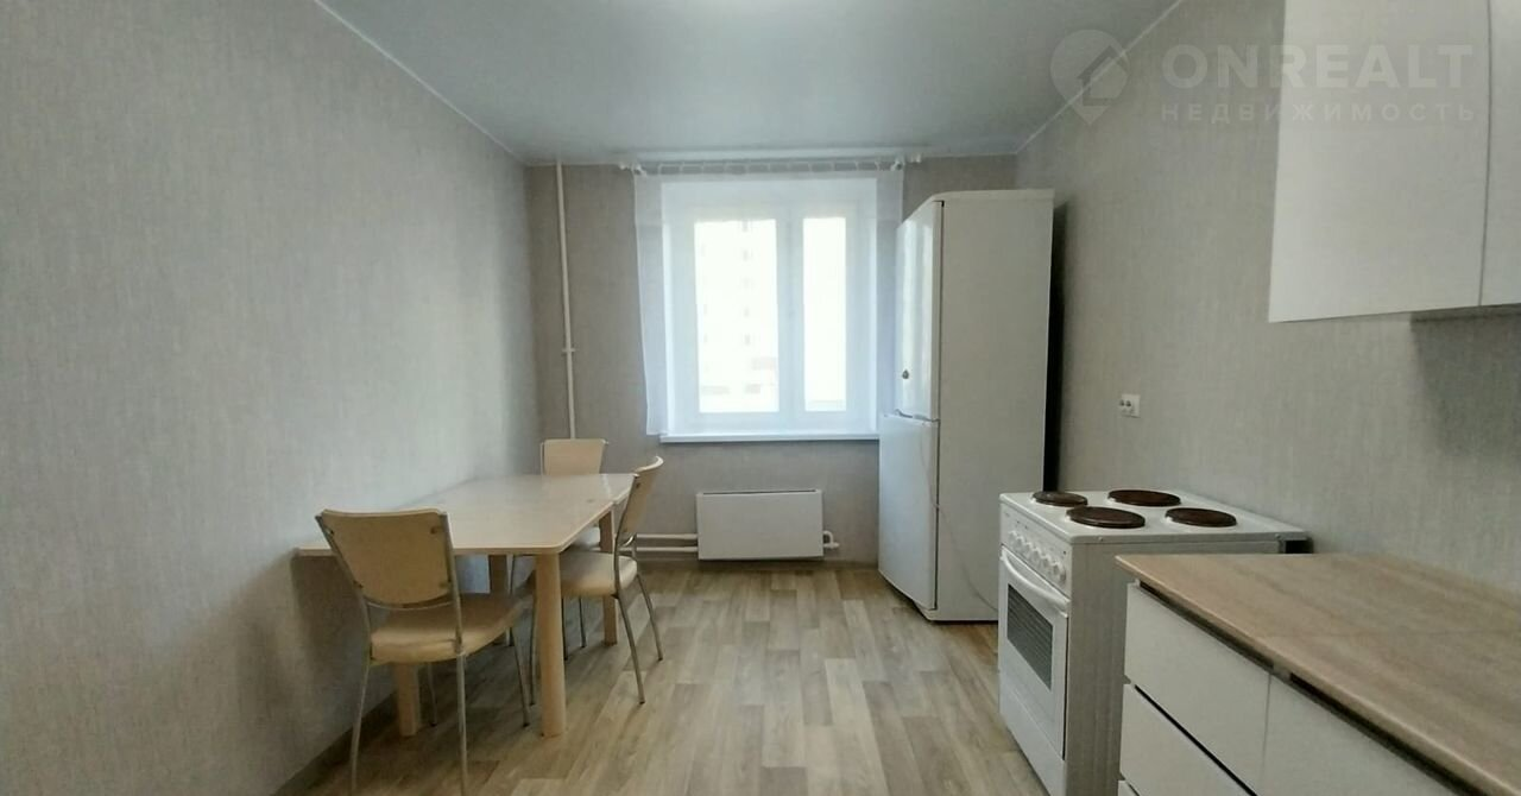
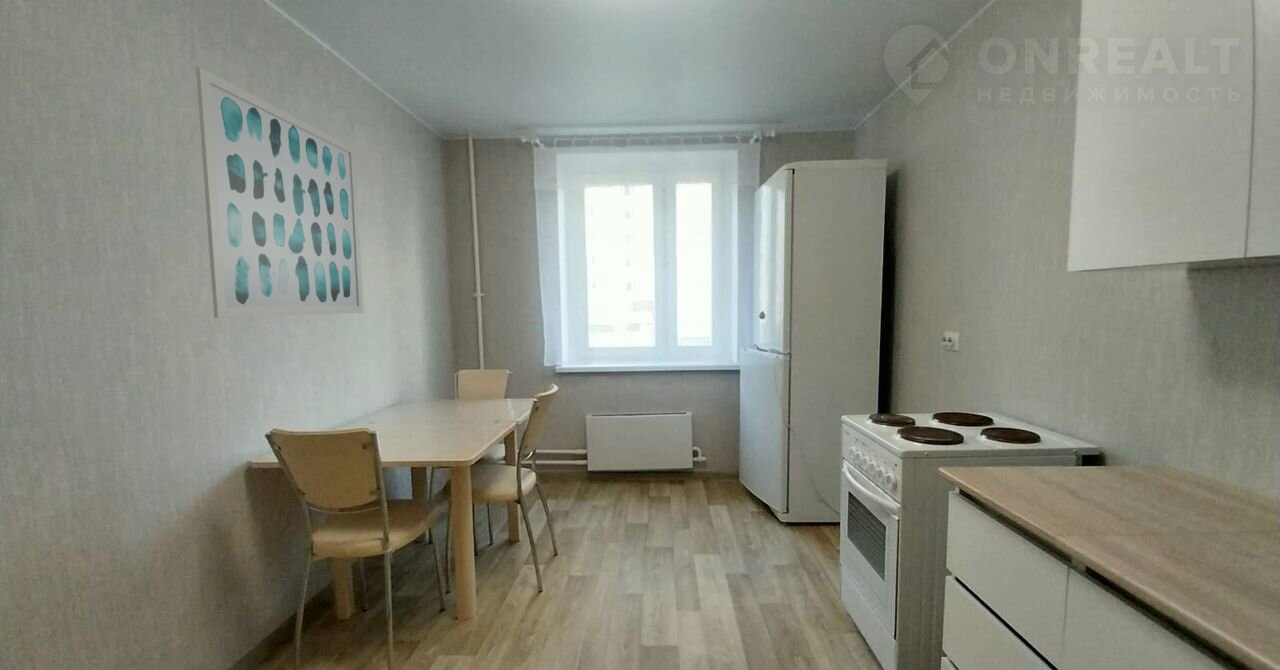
+ wall art (297, 216)
